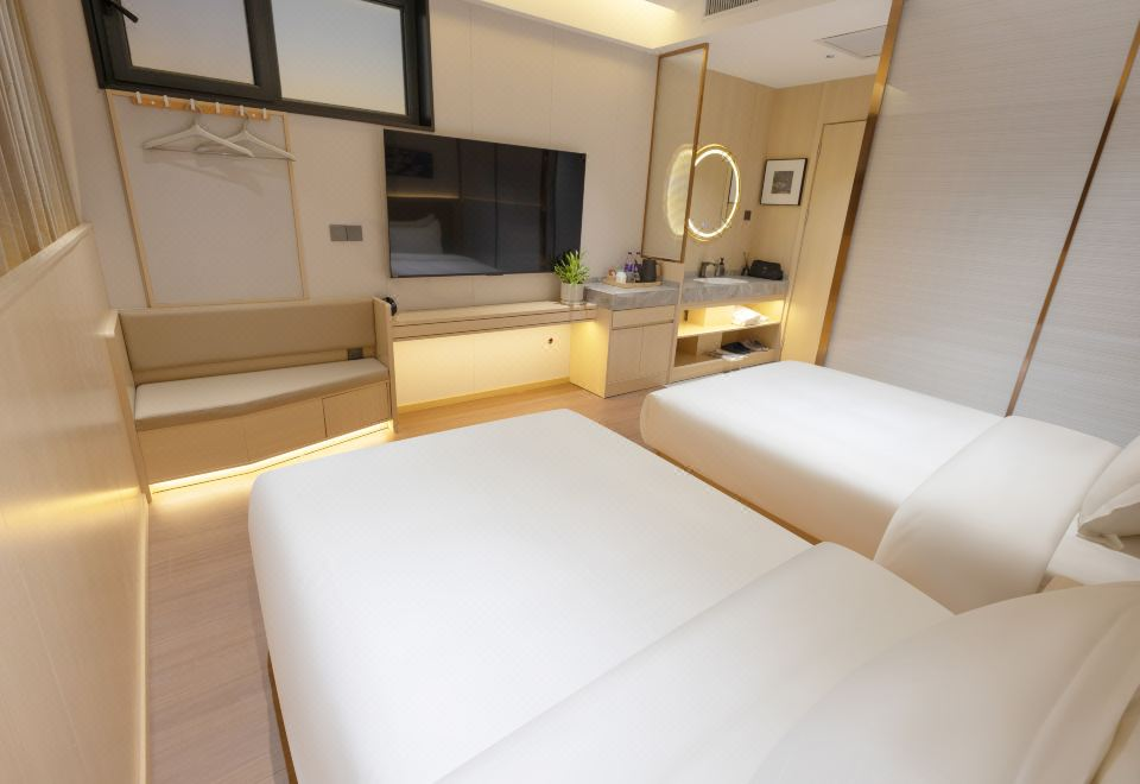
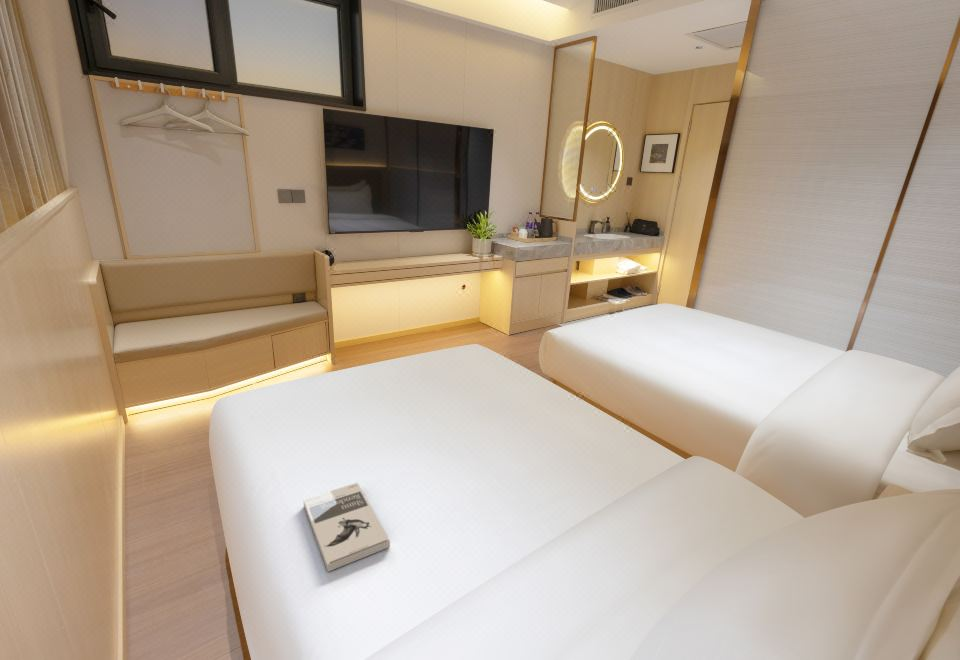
+ book (344, 521)
